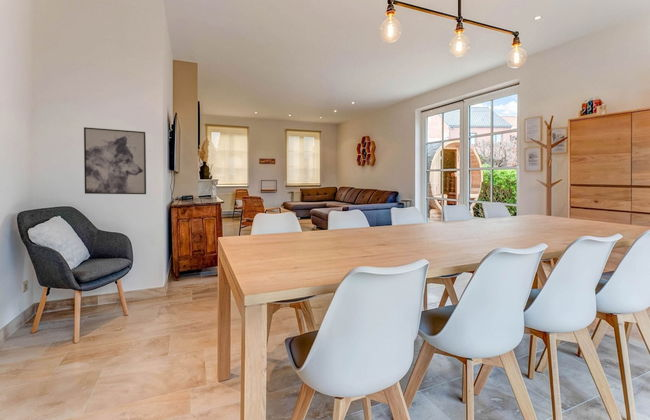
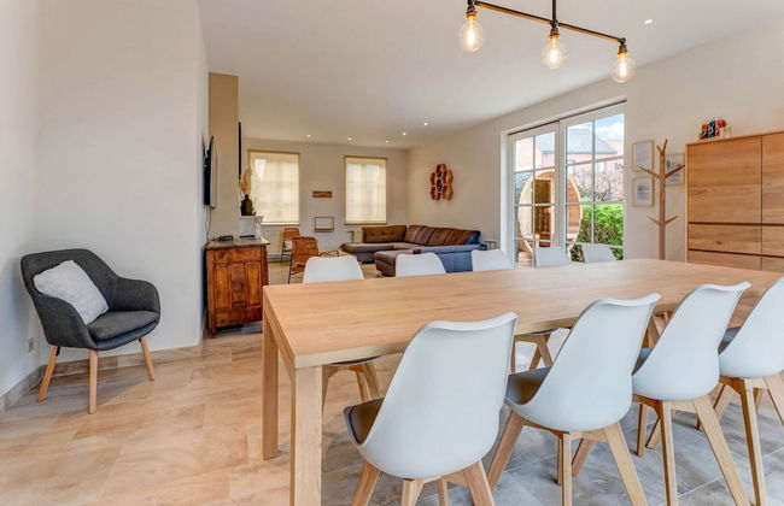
- wall art (116, 162)
